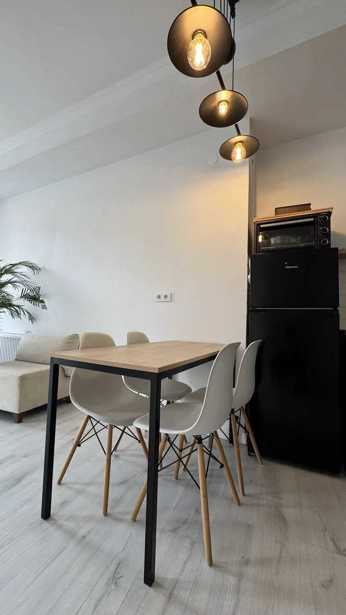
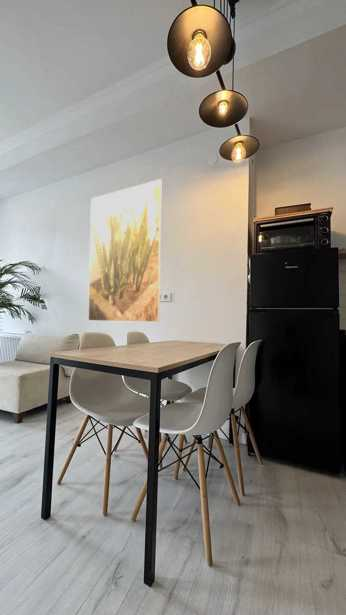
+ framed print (122, 255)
